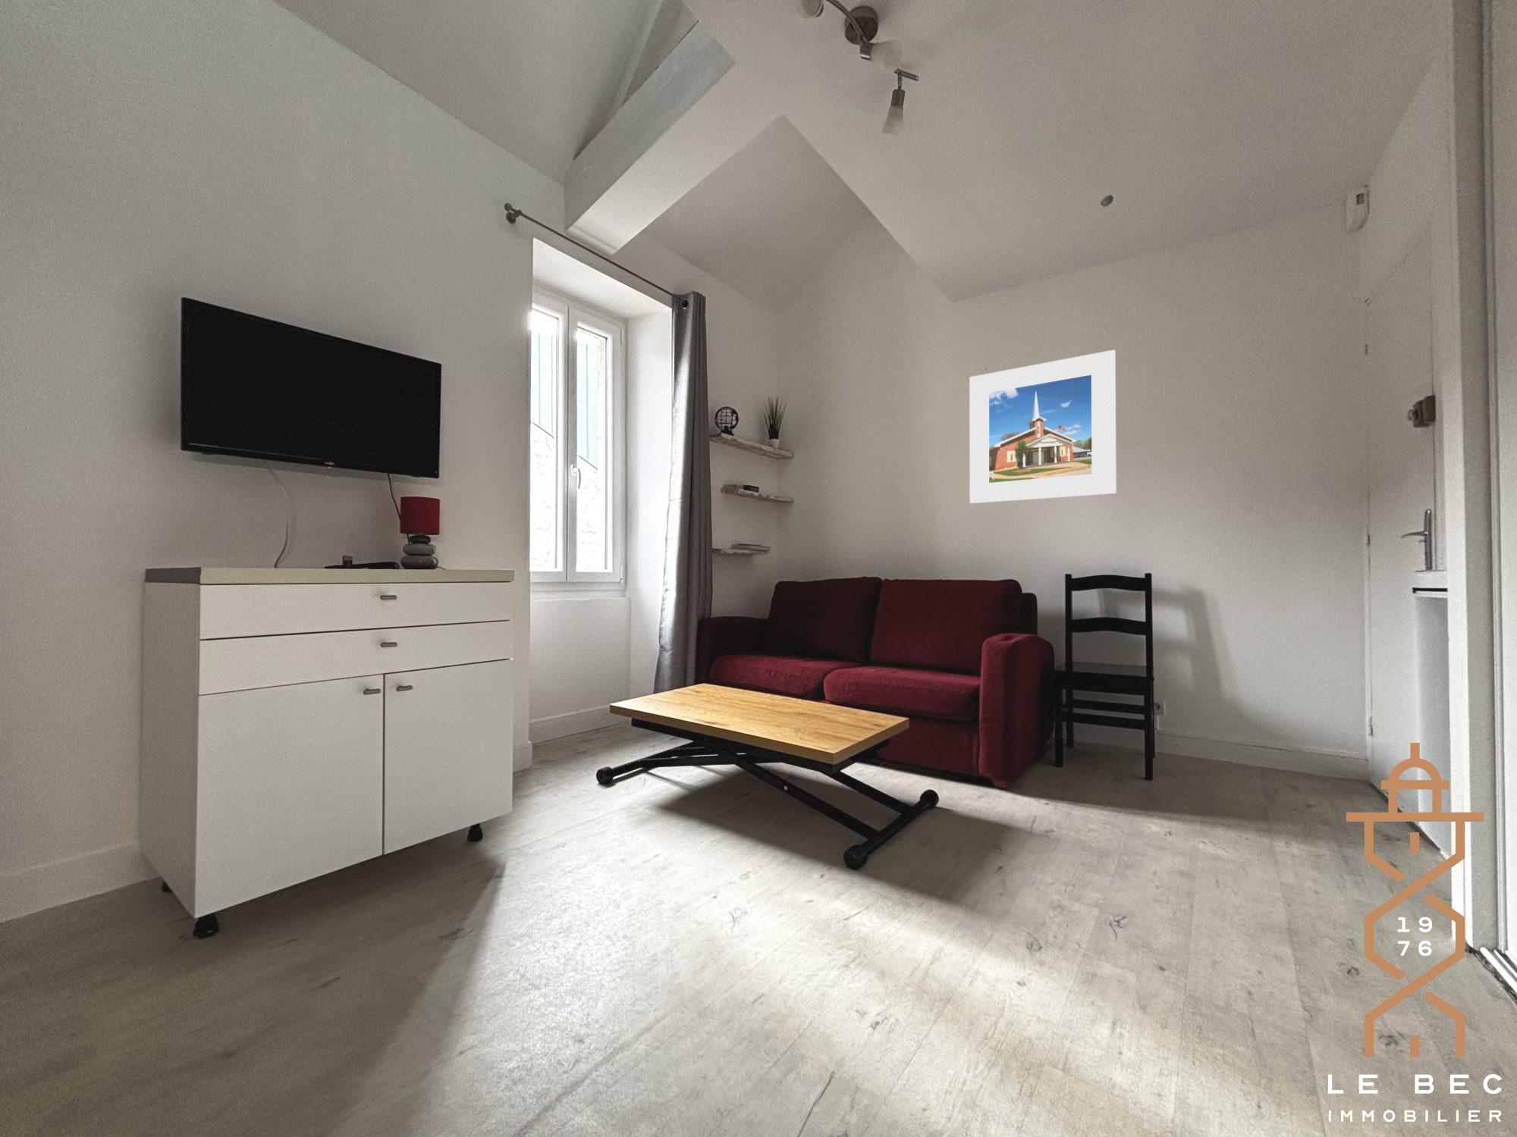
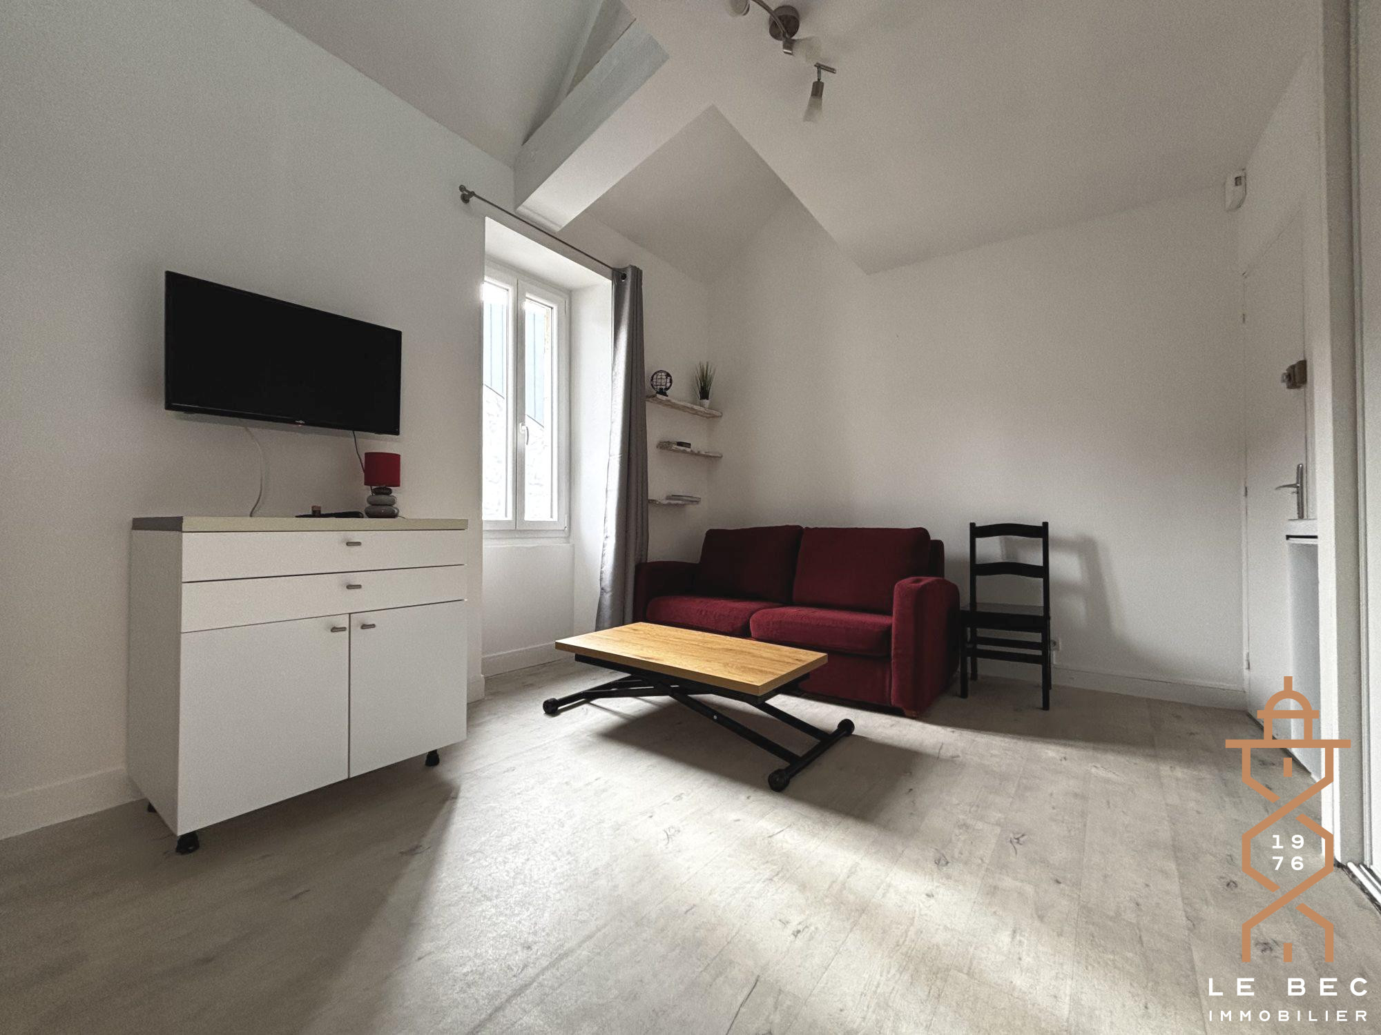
- smoke detector (1106, 201)
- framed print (1038, 431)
